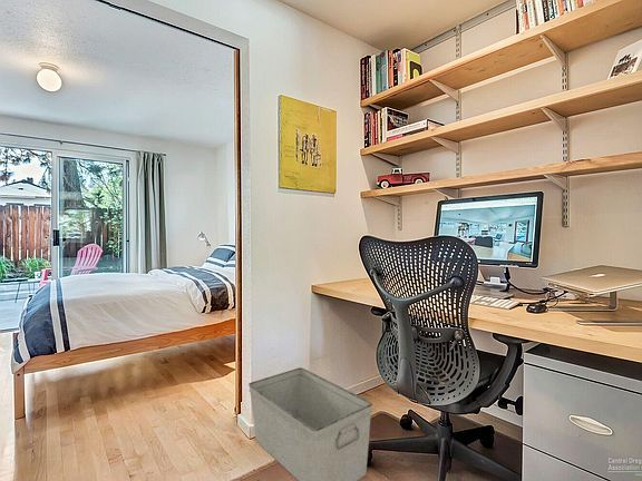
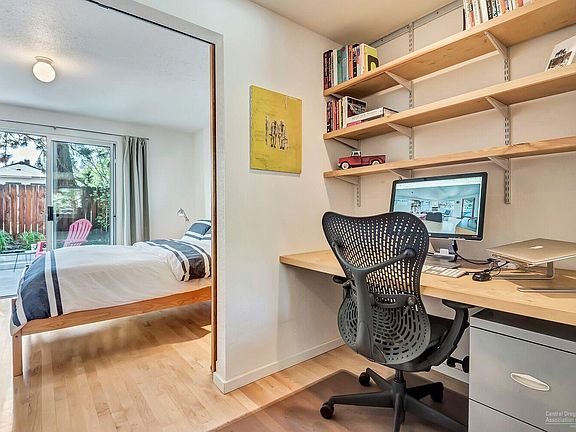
- storage bin (307, 424)
